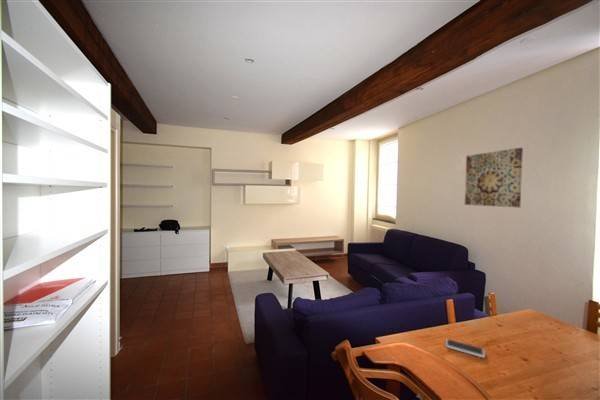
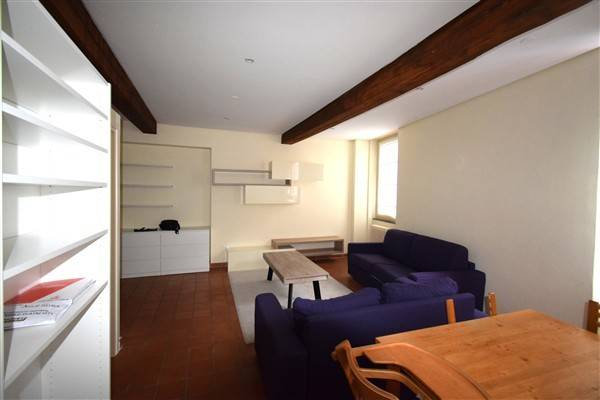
- smartphone (464, 347)
- wall art (490, 179)
